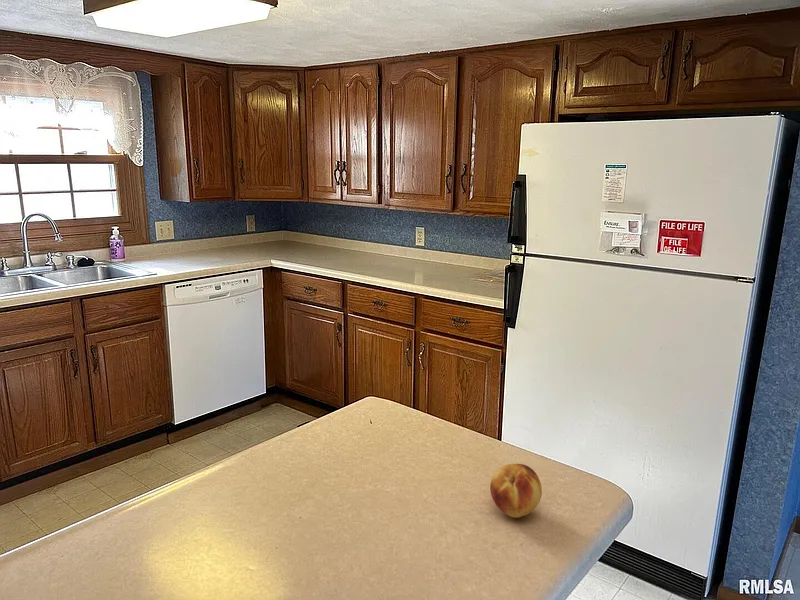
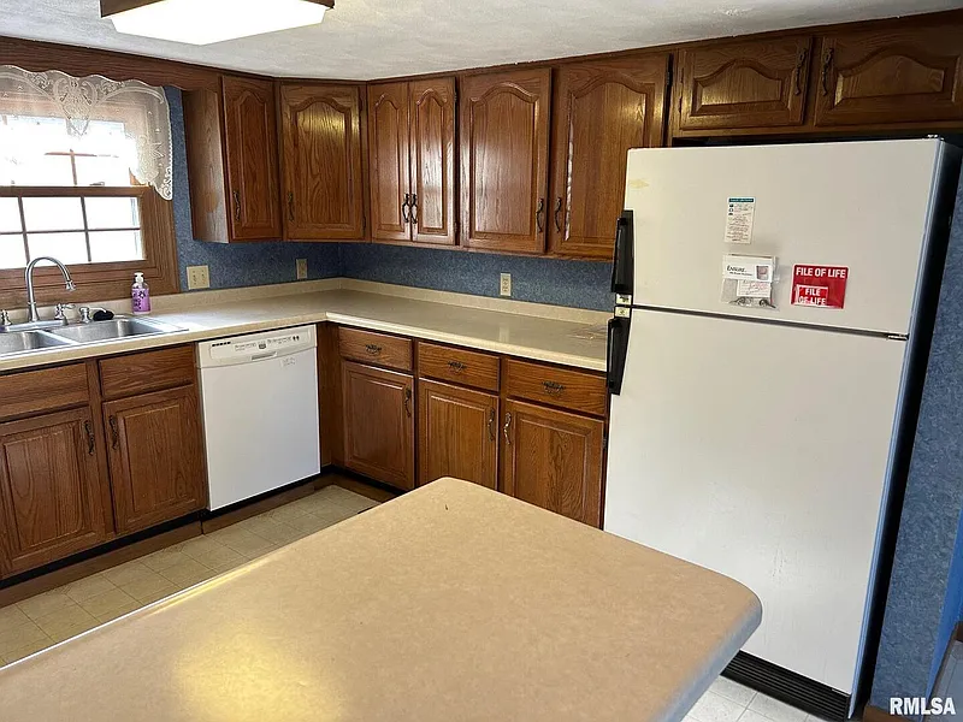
- fruit (515, 489)
